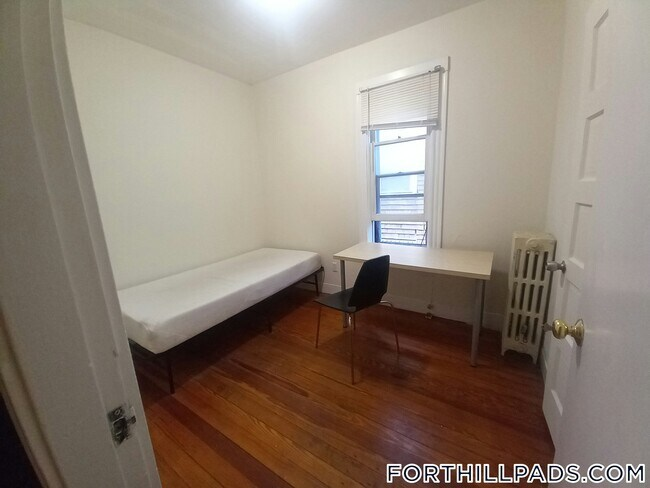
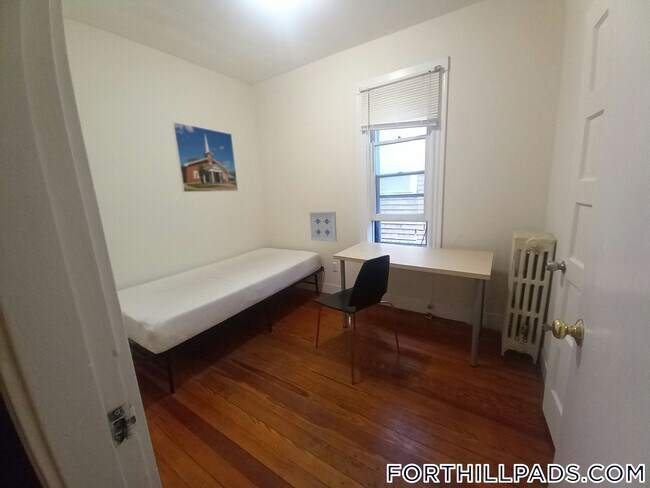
+ wall art (322, 226)
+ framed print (208, 160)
